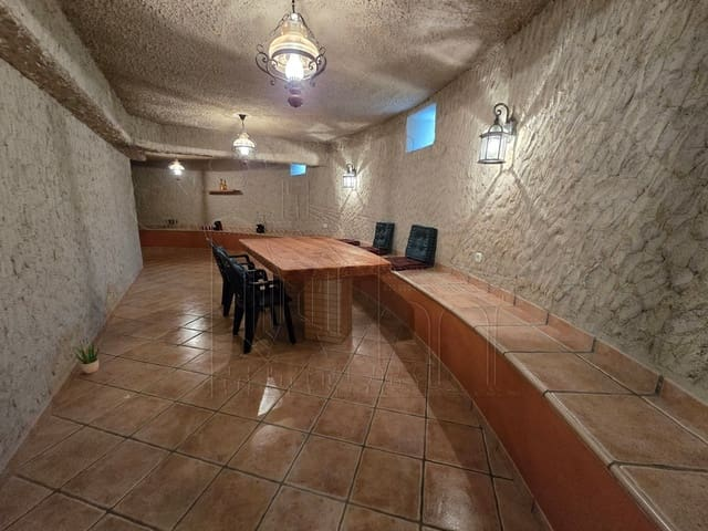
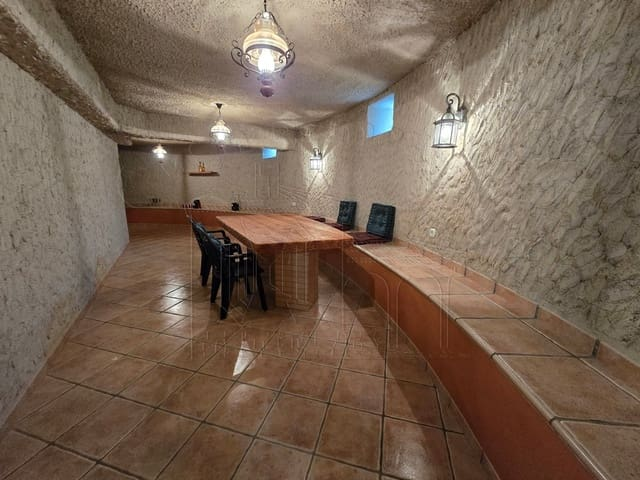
- potted plant (87, 356)
